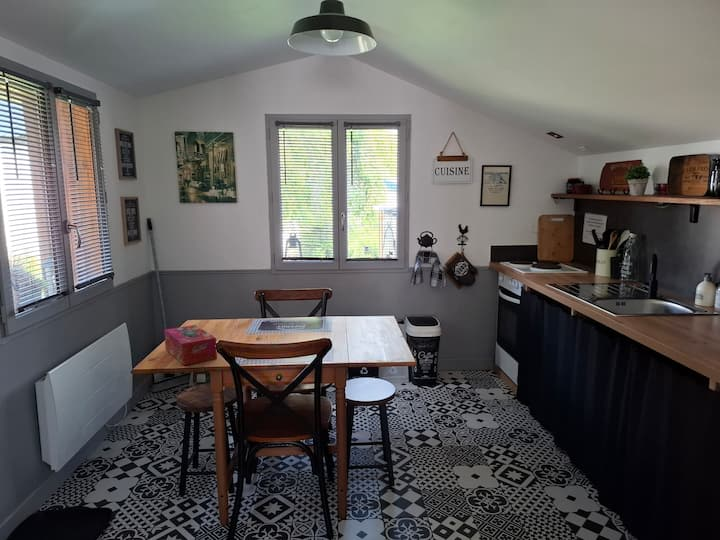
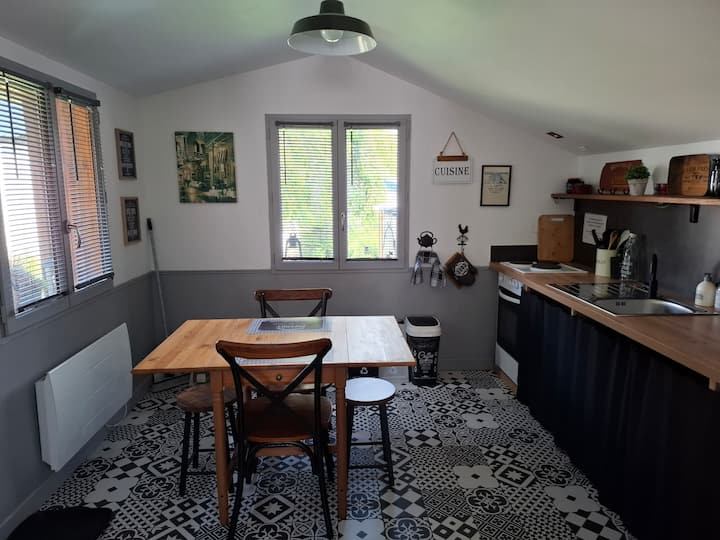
- tissue box (189, 343)
